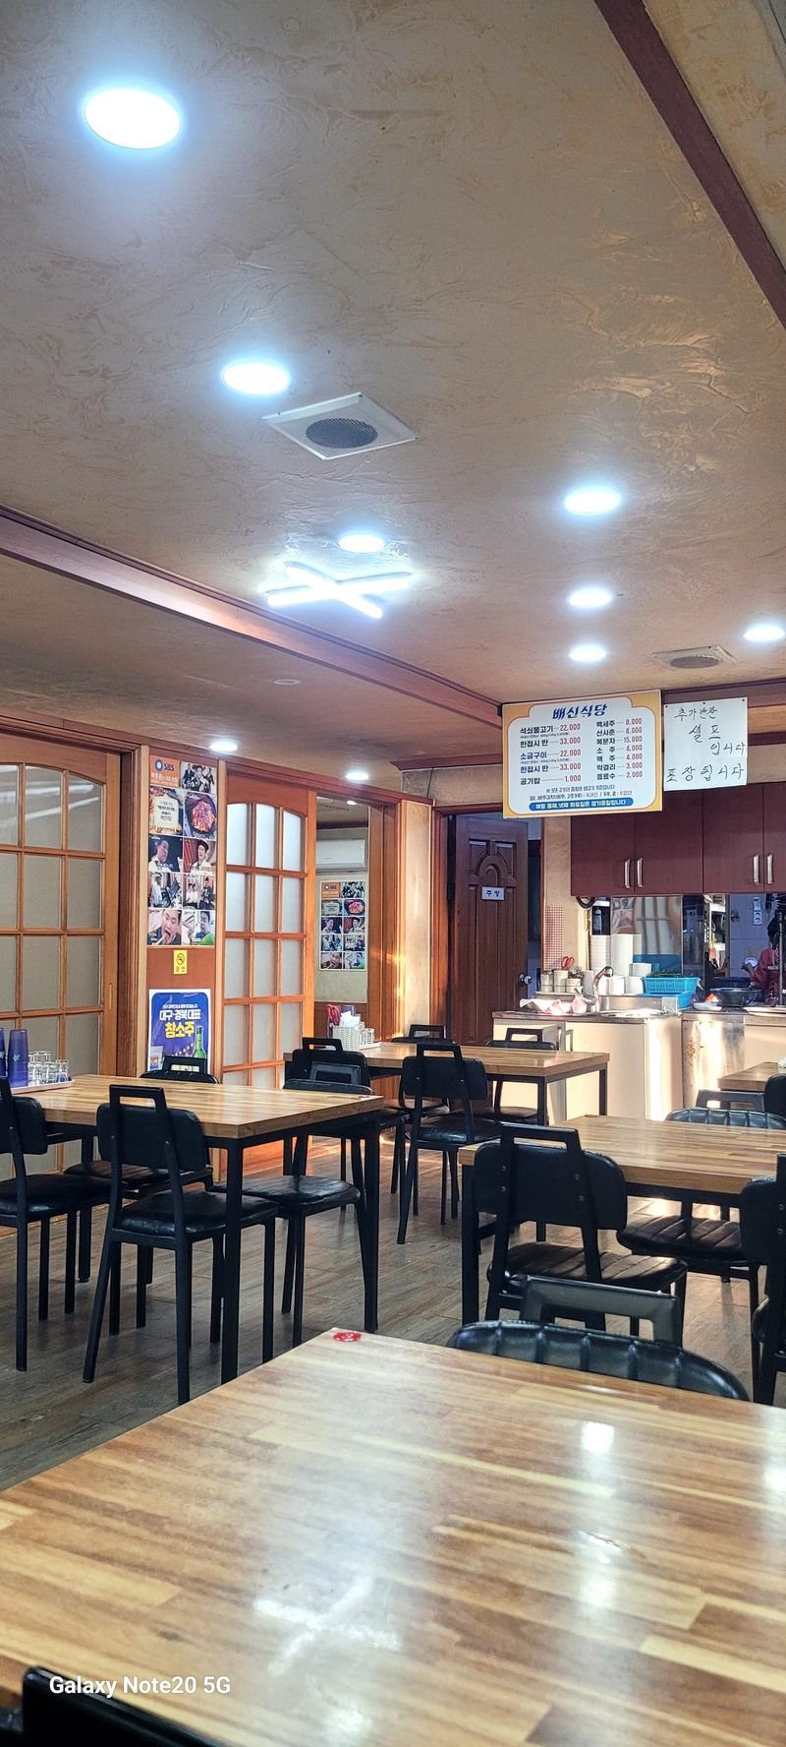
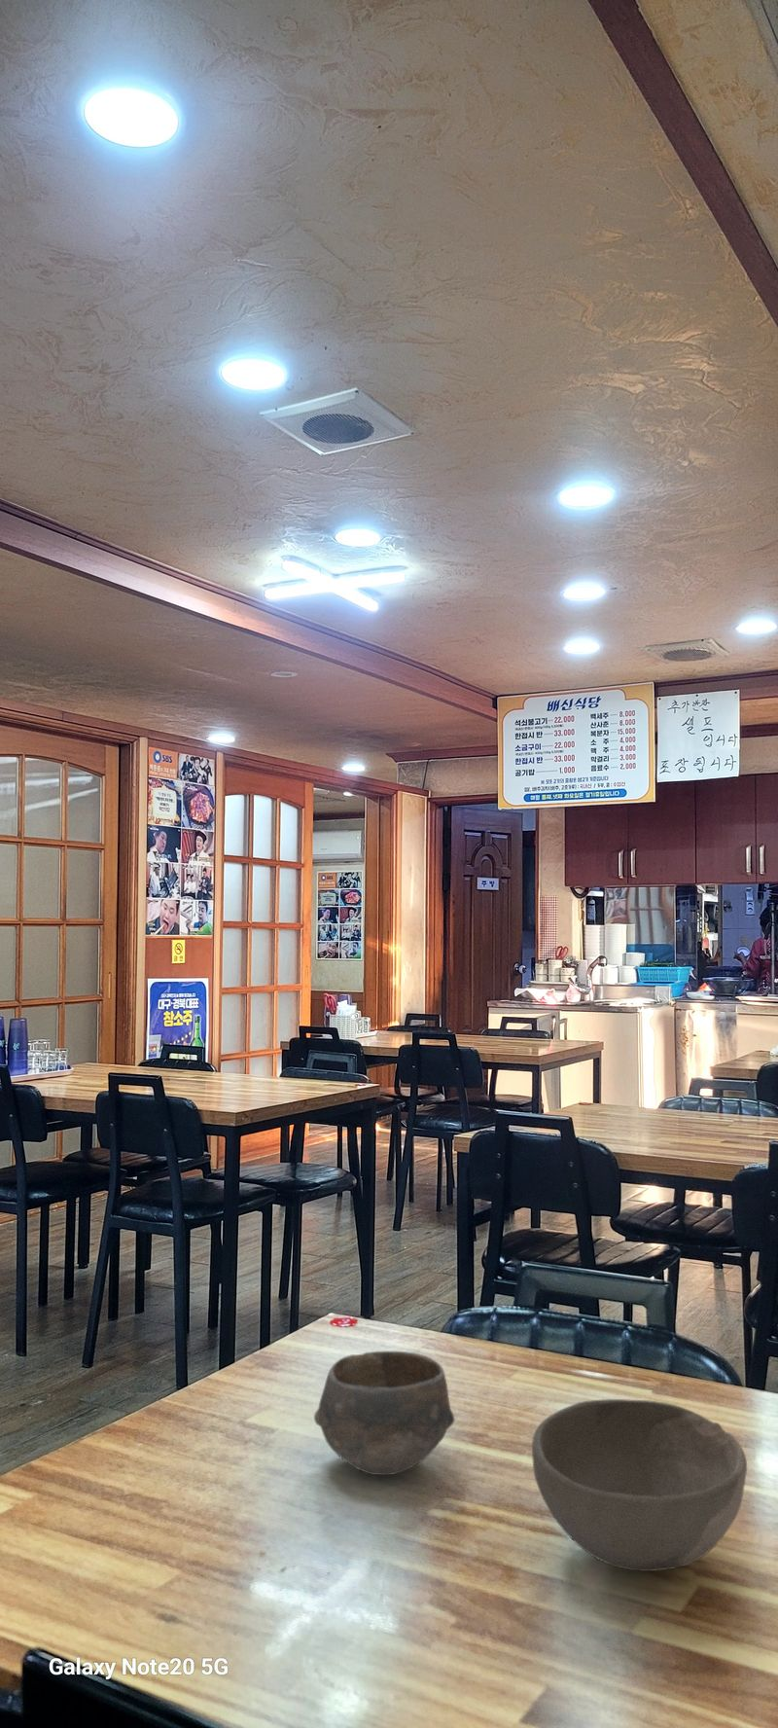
+ bowl (386, 1416)
+ bowl (637, 1495)
